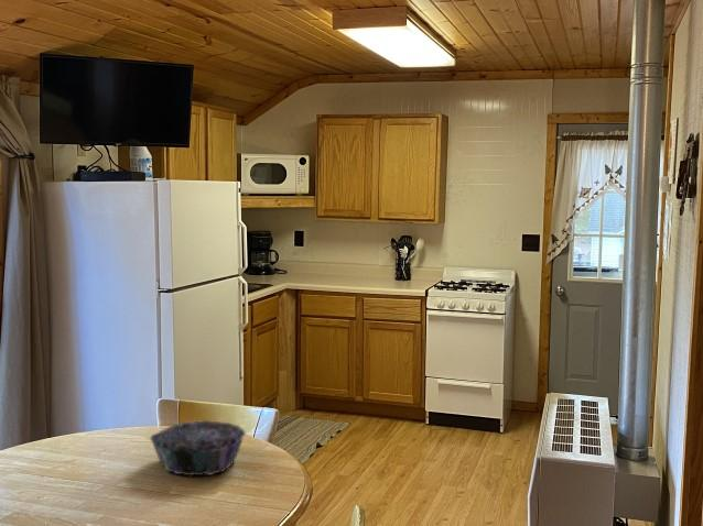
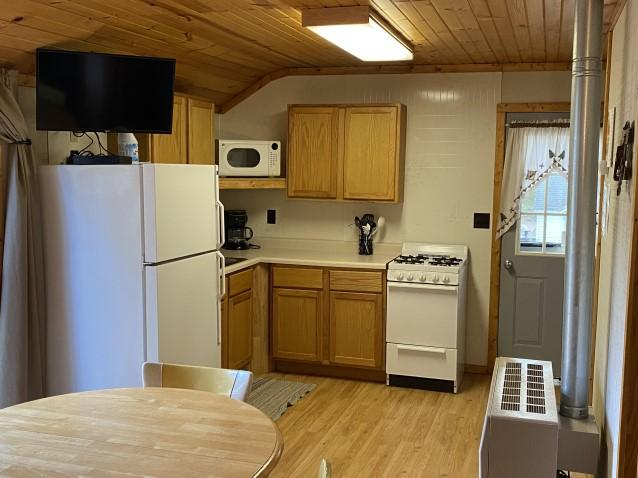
- decorative bowl (198, 448)
